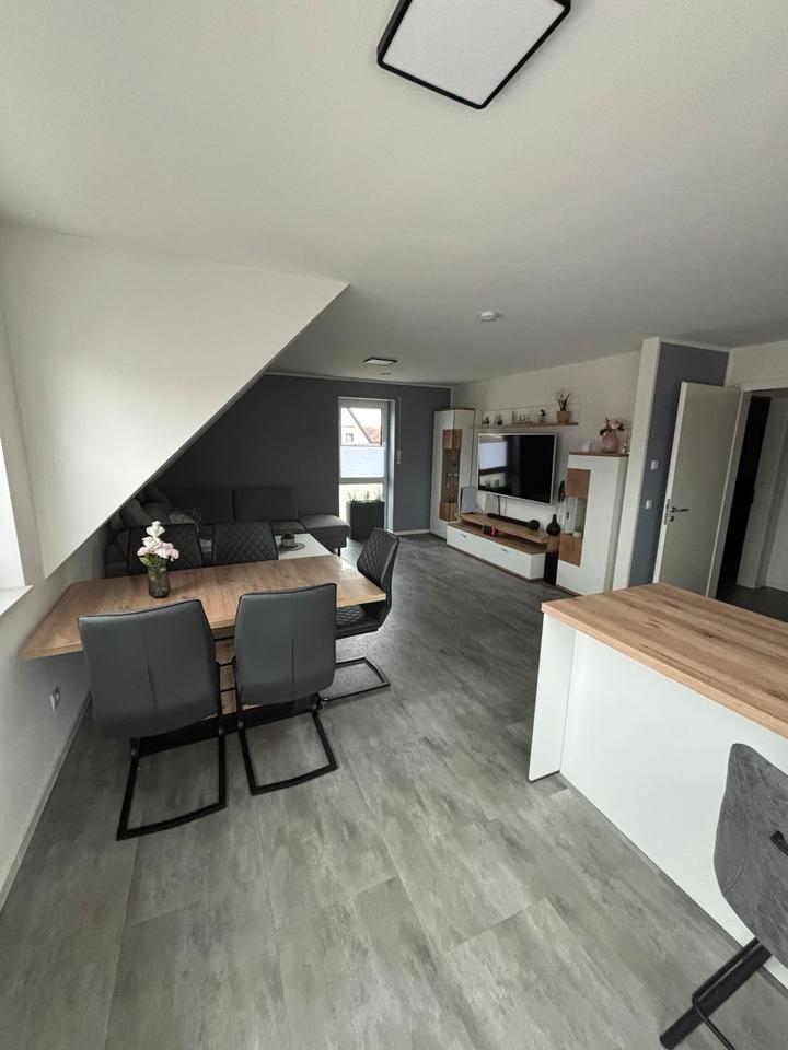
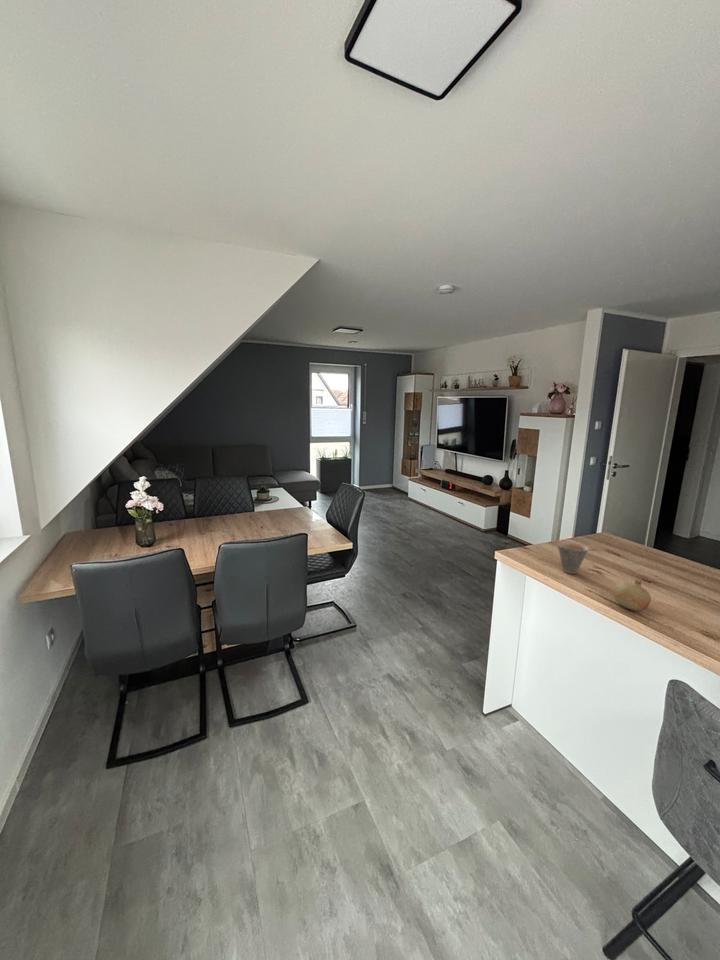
+ fruit (632, 594)
+ cup (571, 558)
